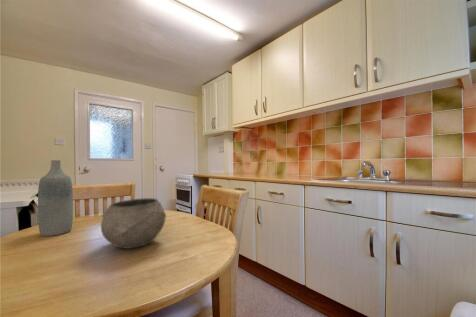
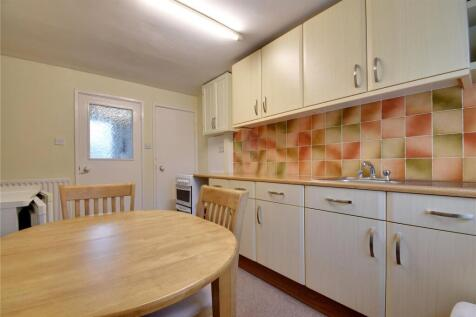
- bottle (56, 196)
- bowl (134, 222)
